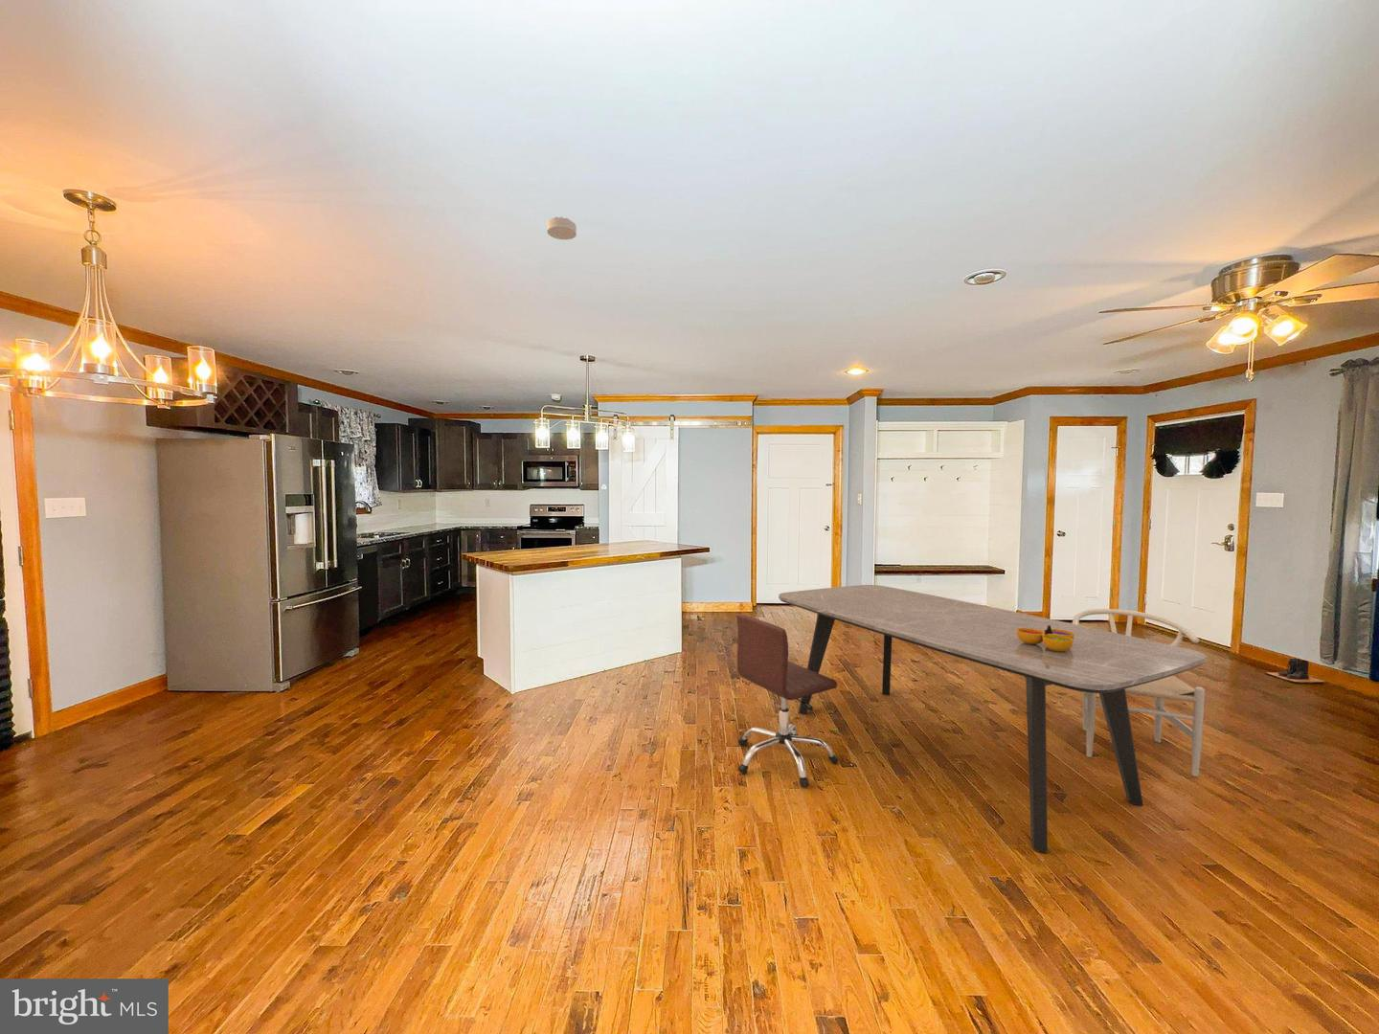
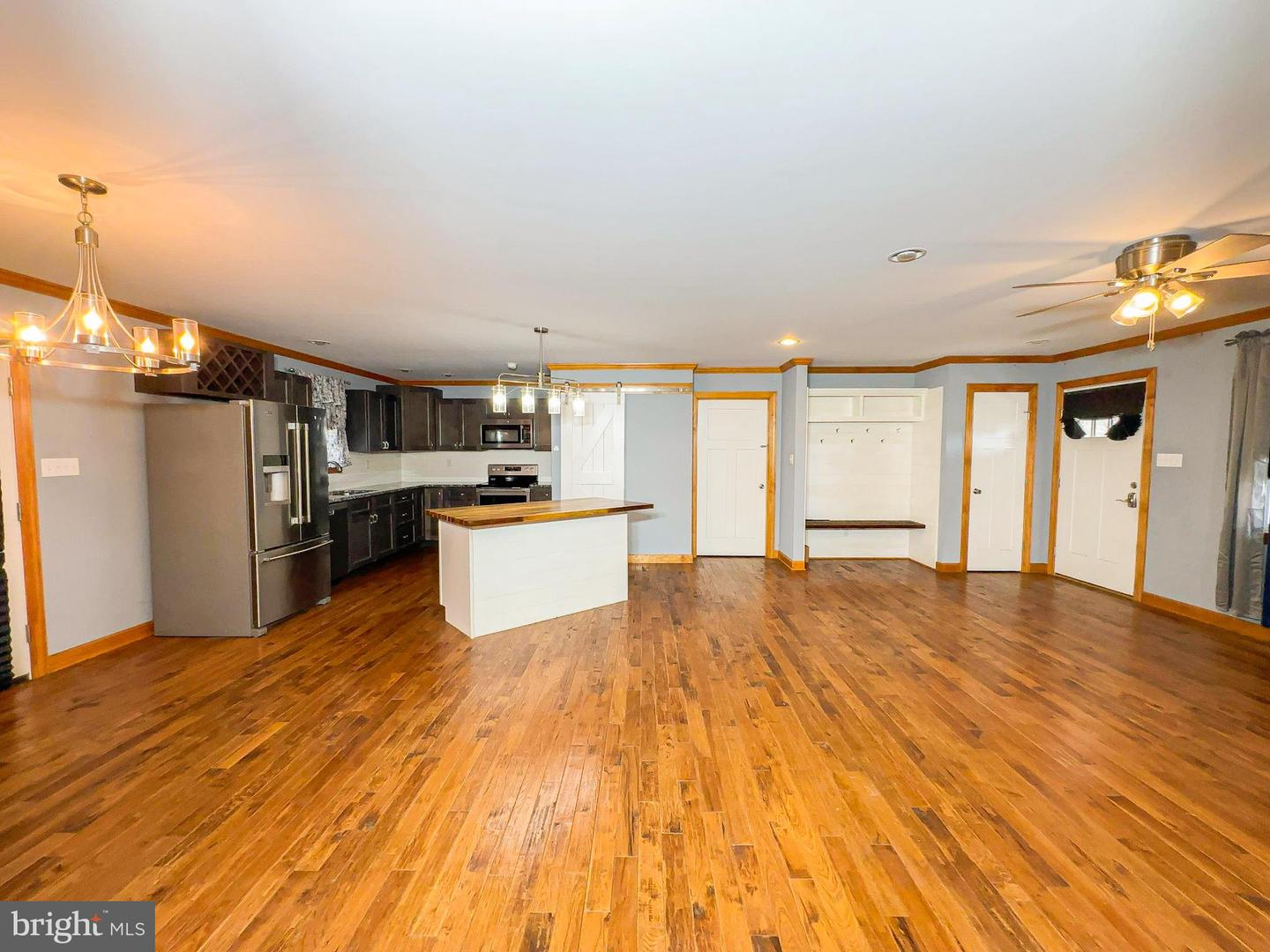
- chair (781, 690)
- boots (1294, 668)
- dining table (952, 655)
- decorative bowl (1043, 634)
- smoke detector (561, 226)
- chair (1131, 686)
